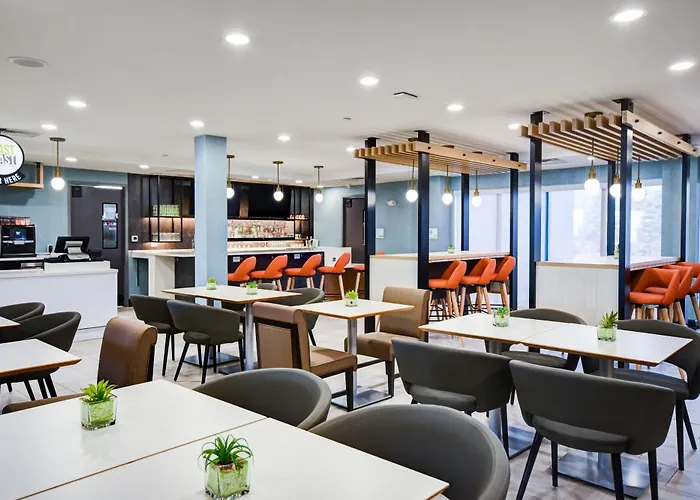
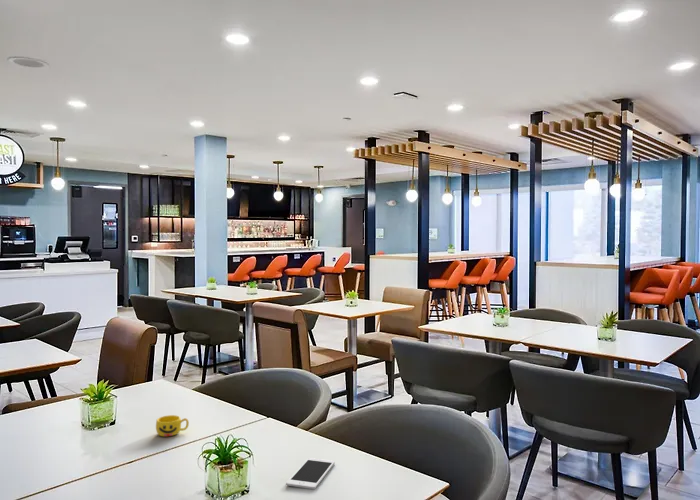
+ cup (172, 425)
+ cell phone (311, 472)
